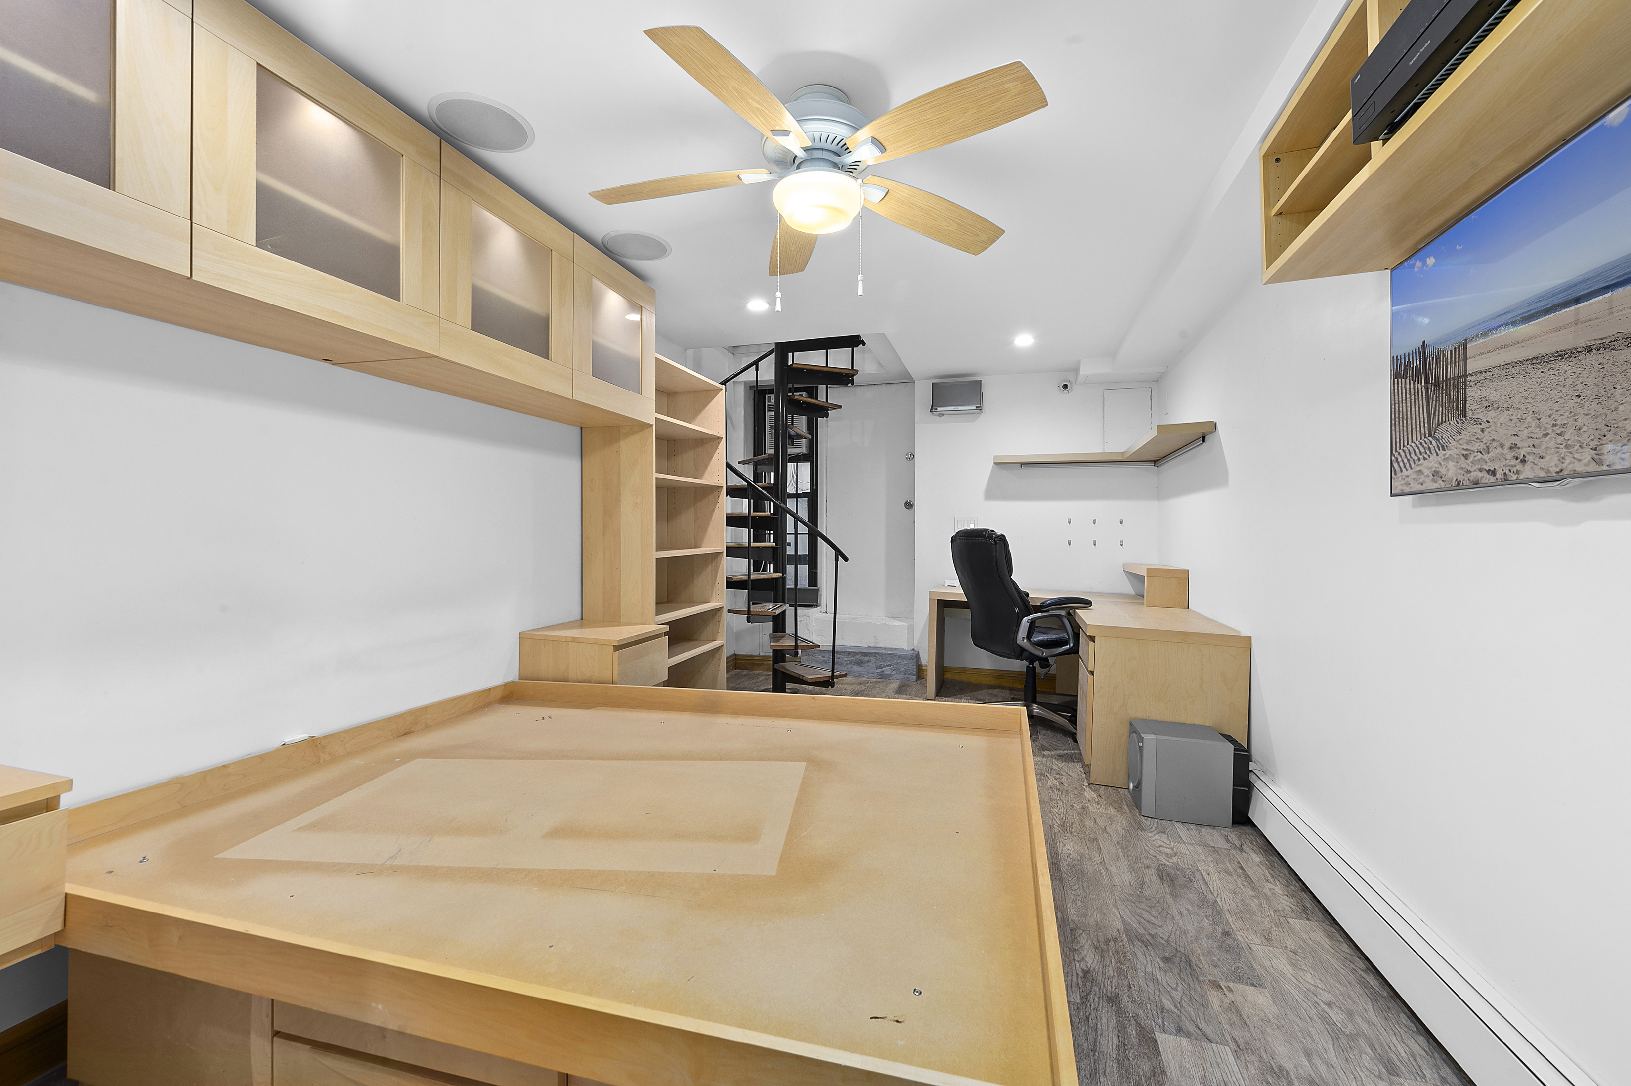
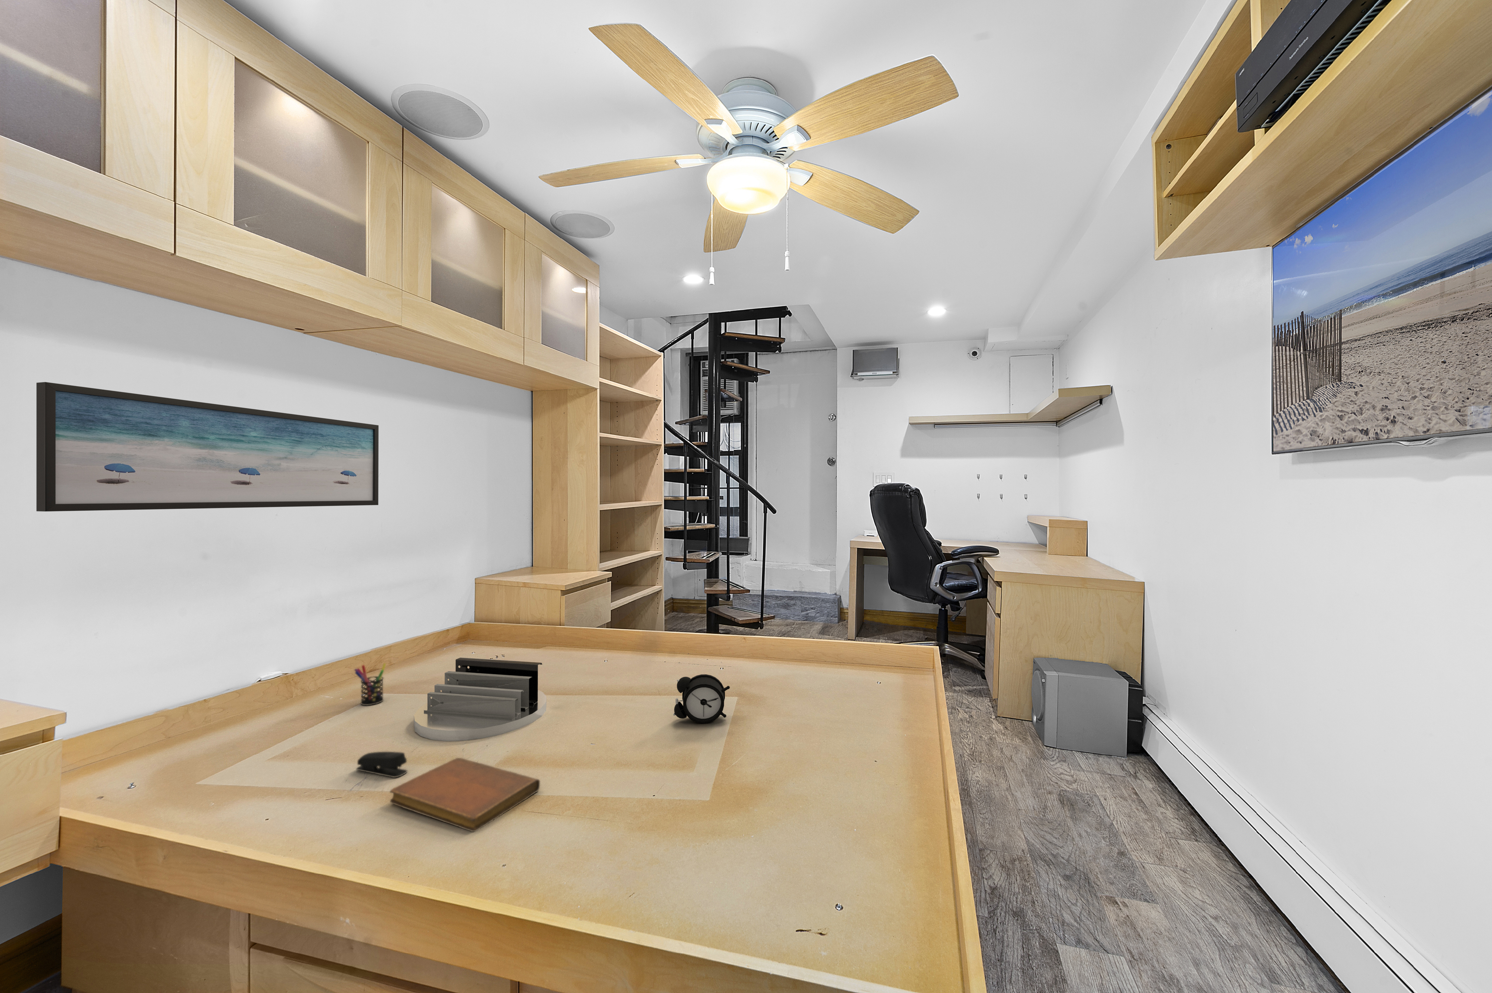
+ alarm clock (702, 698)
+ wall art (247, 458)
+ stapler (381, 760)
+ notebook (466, 790)
+ pen holder (372, 683)
+ desk organizer (483, 692)
